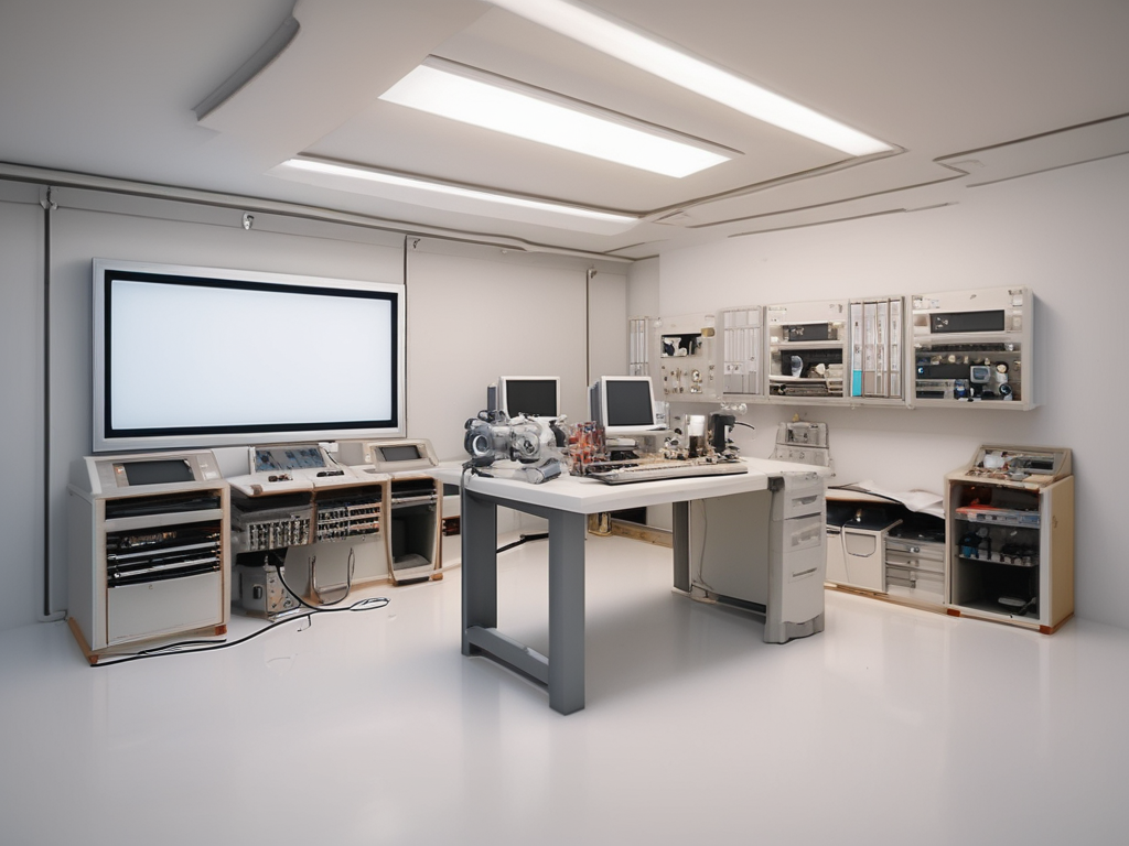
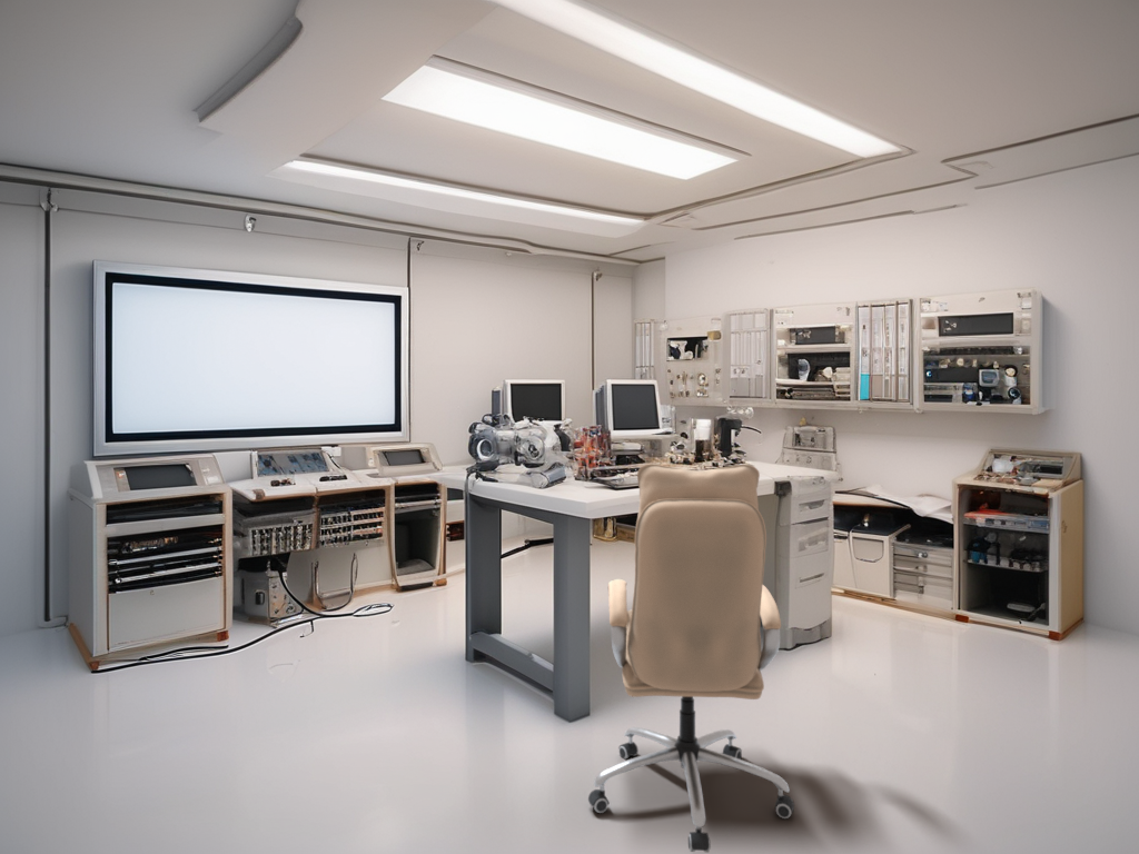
+ office chair (687, 628)
